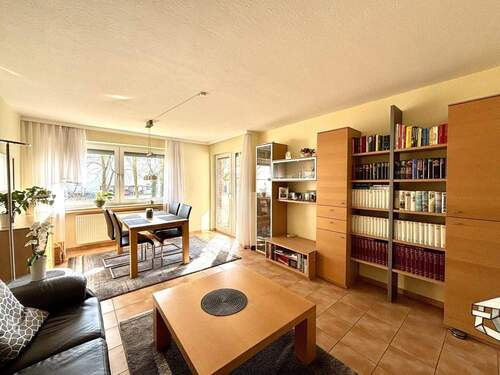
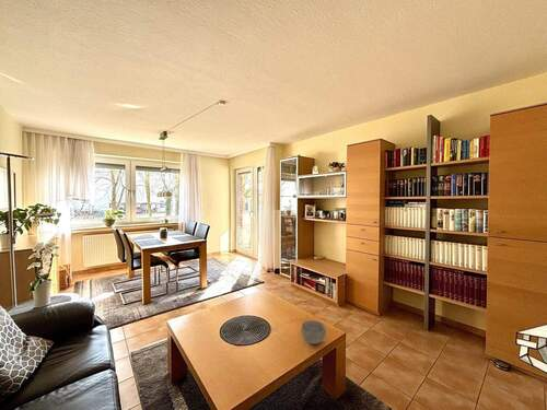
+ bowl (313, 333)
